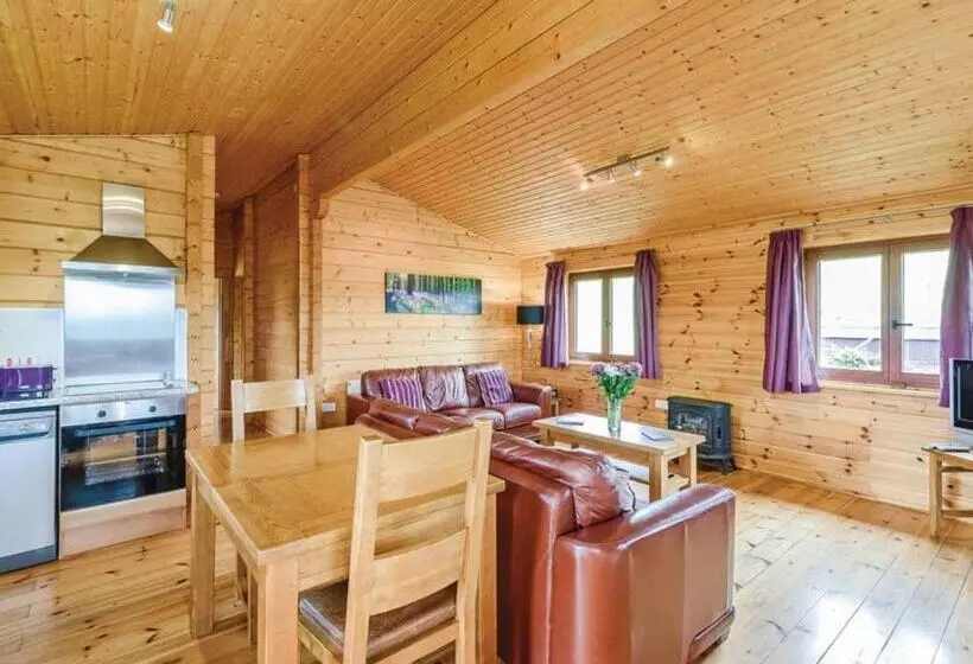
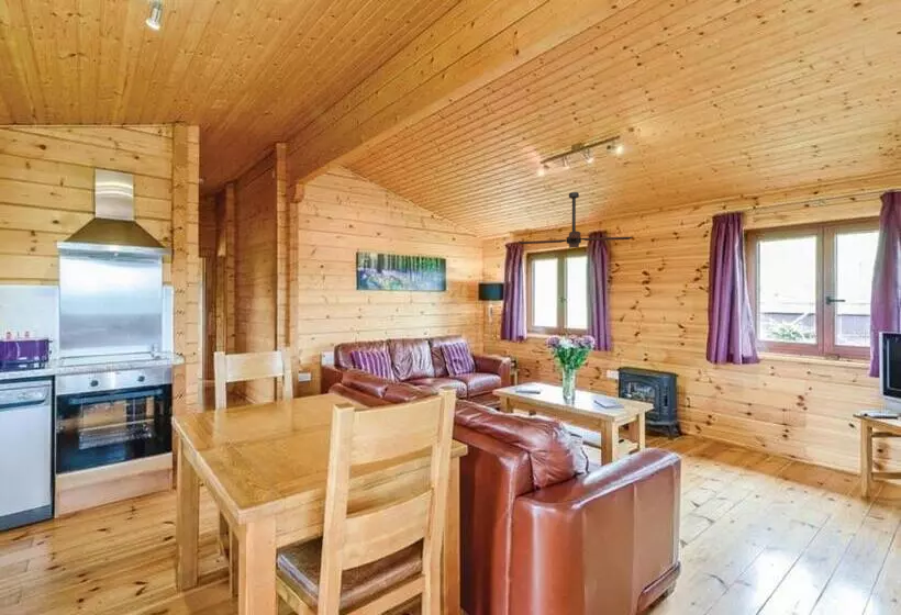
+ ceiling fan (574, 219)
